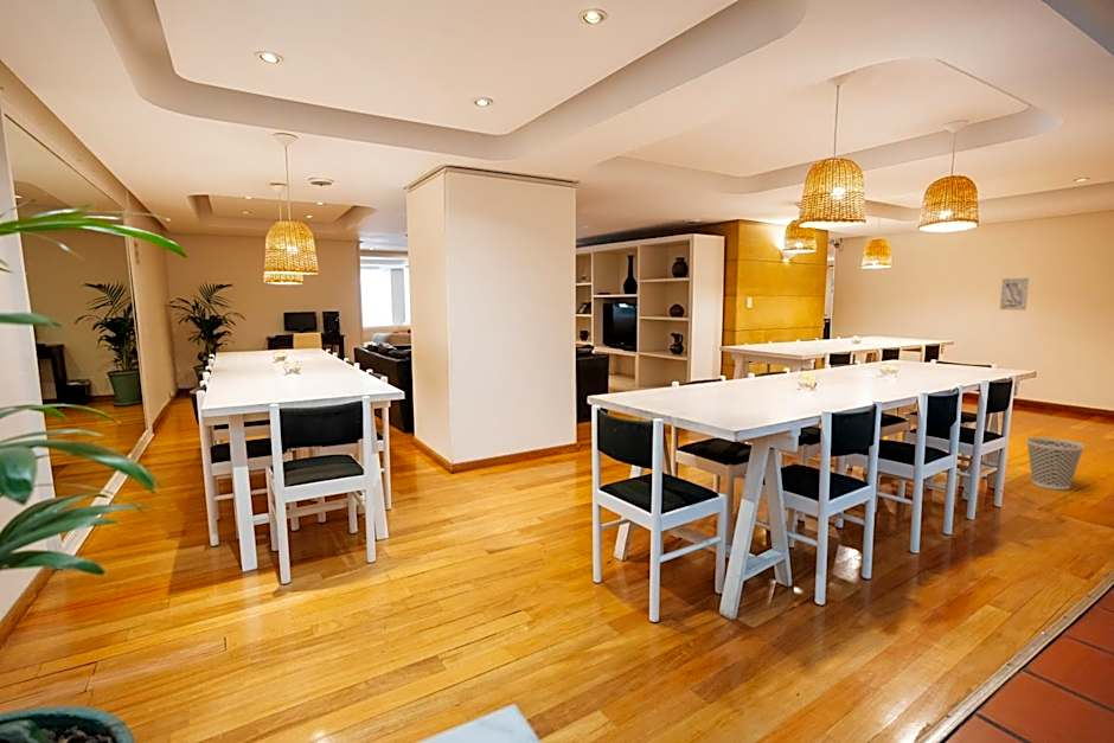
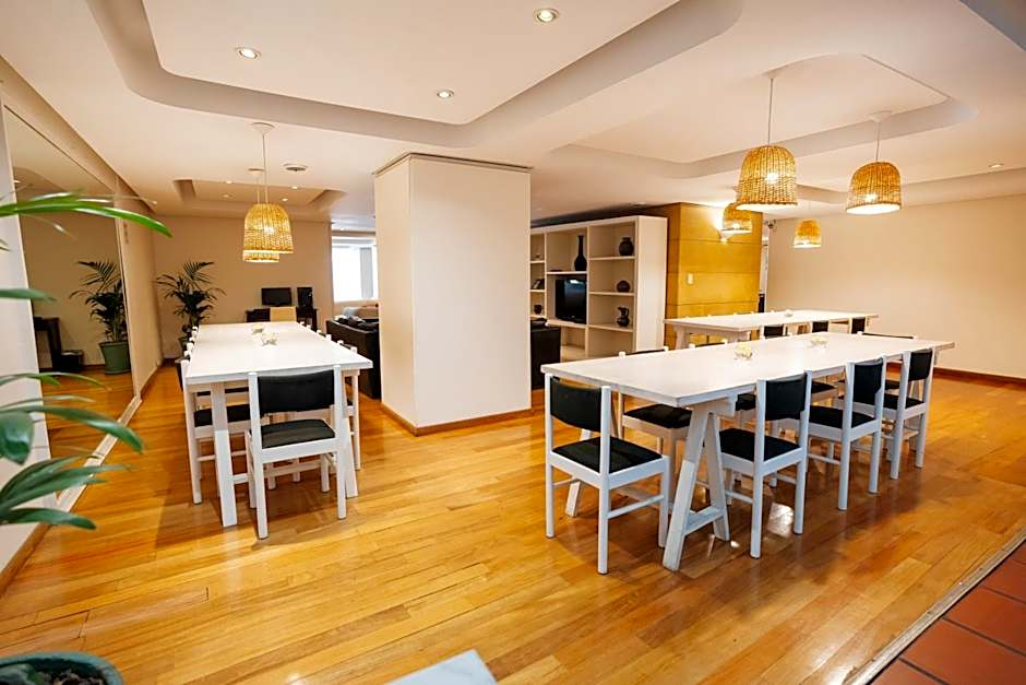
- wastebasket (1052, 463)
- wall art (1013, 294)
